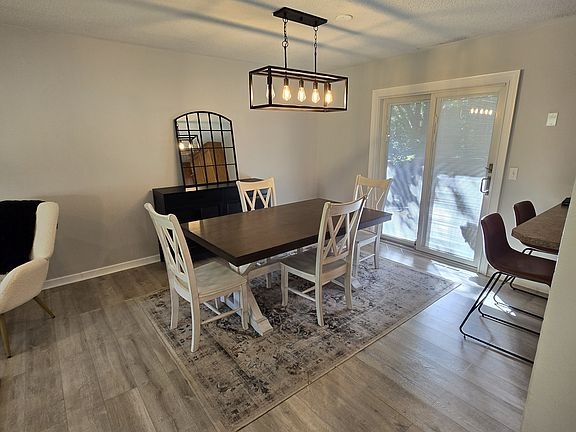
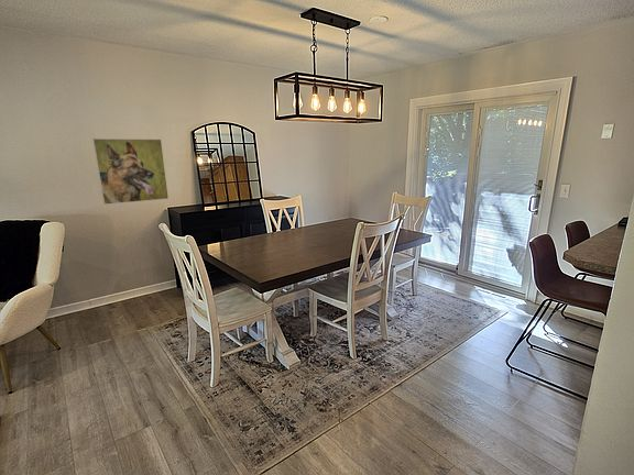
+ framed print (133, 170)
